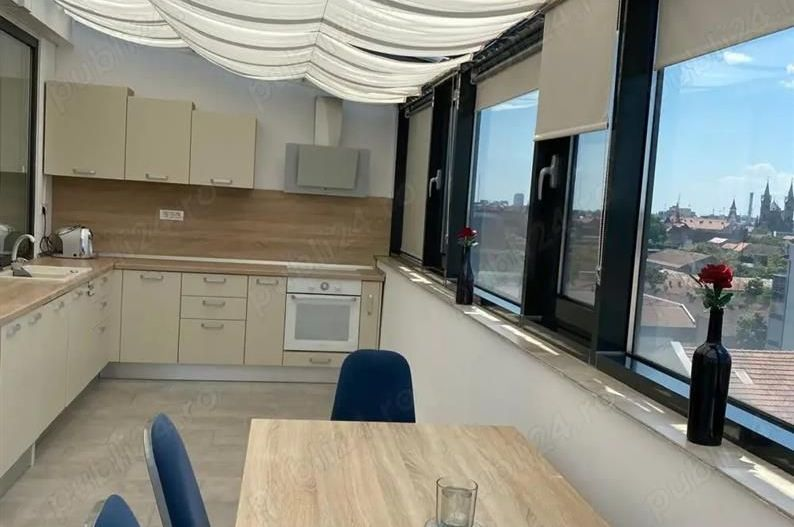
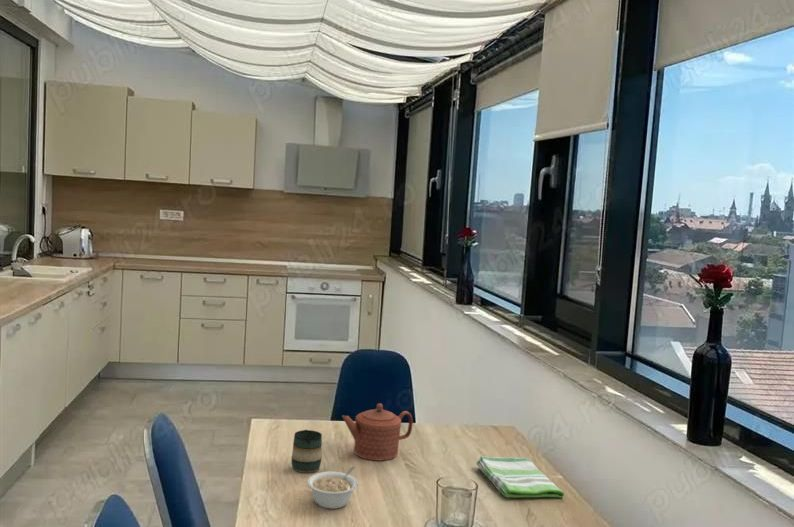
+ teapot (377, 428)
+ mug (306, 448)
+ legume (332, 488)
+ dish towel (518, 475)
